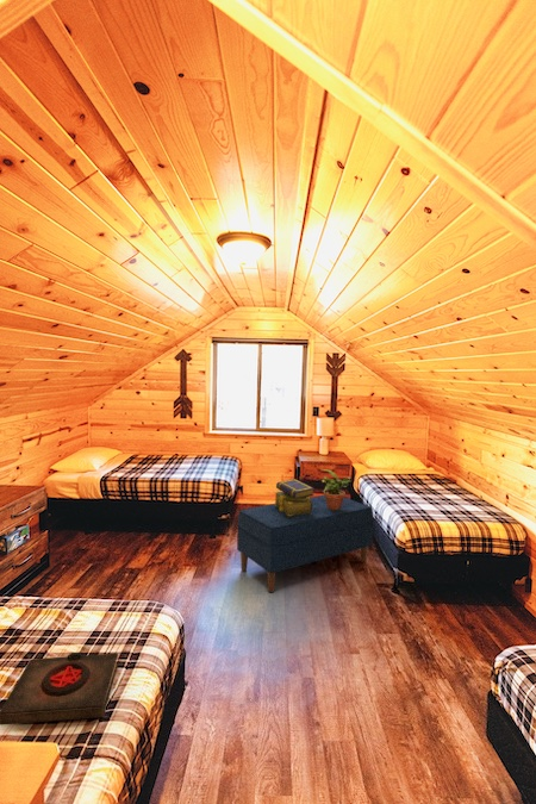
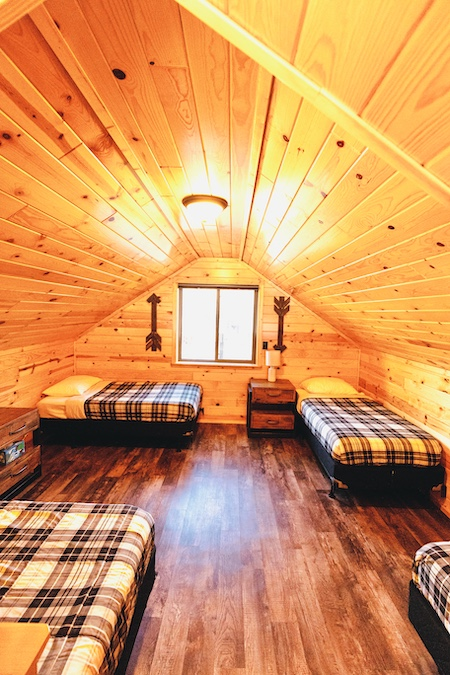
- stack of books (294, 496)
- bench (306, 537)
- potted plant (338, 490)
- book (64, 683)
